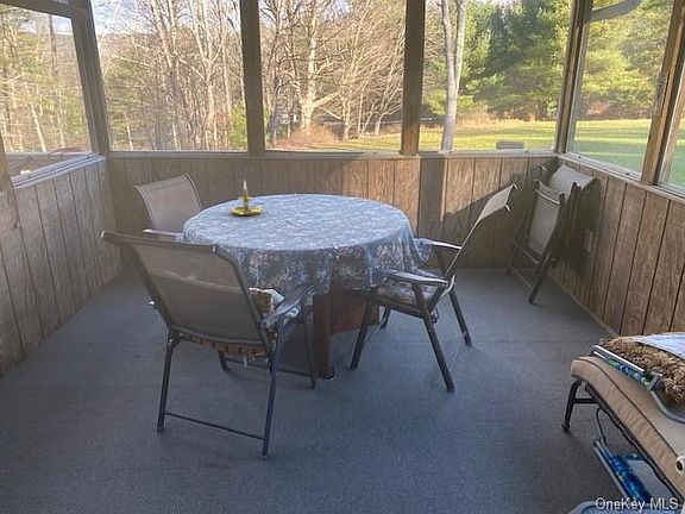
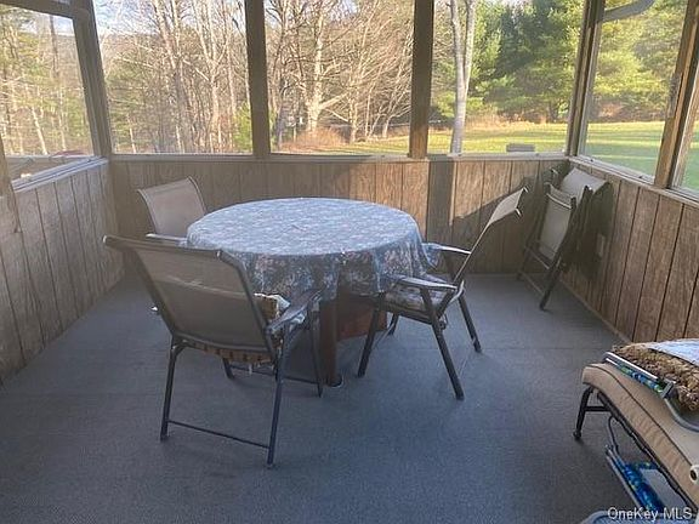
- candle holder (247, 196)
